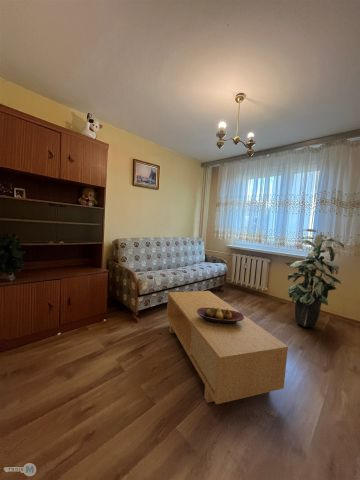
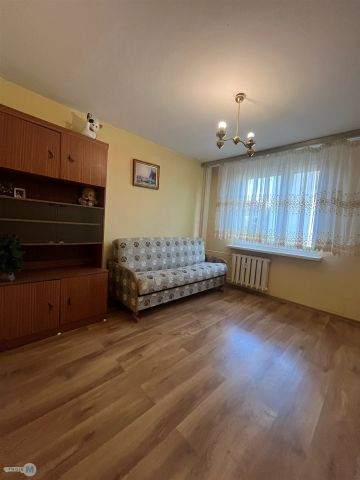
- indoor plant (309, 277)
- fruit bowl (220, 314)
- coffee table (211, 333)
